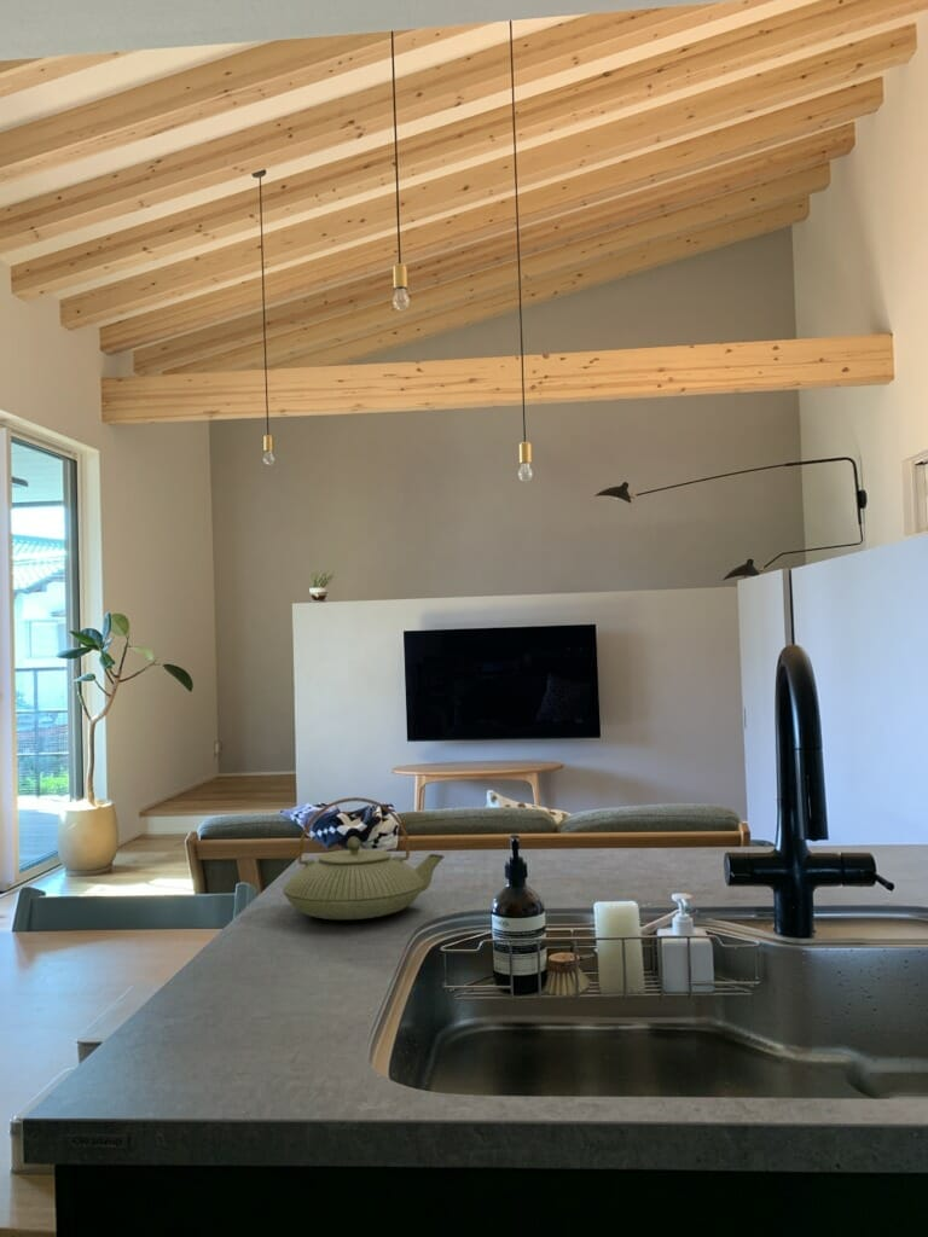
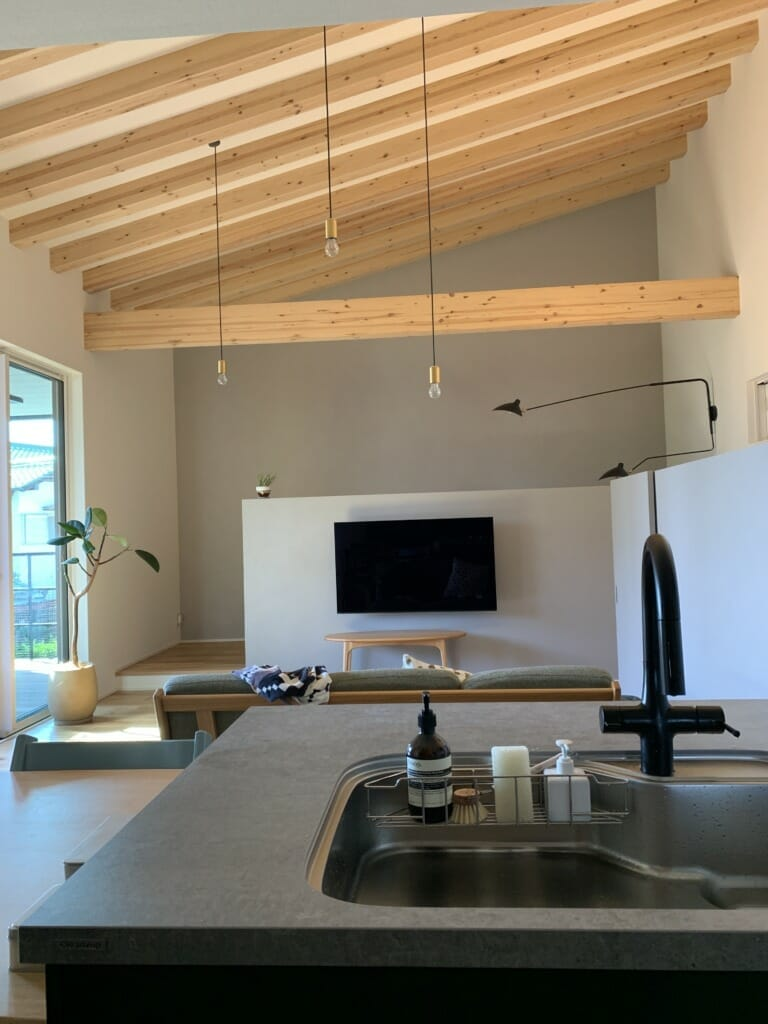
- teapot (364, 854)
